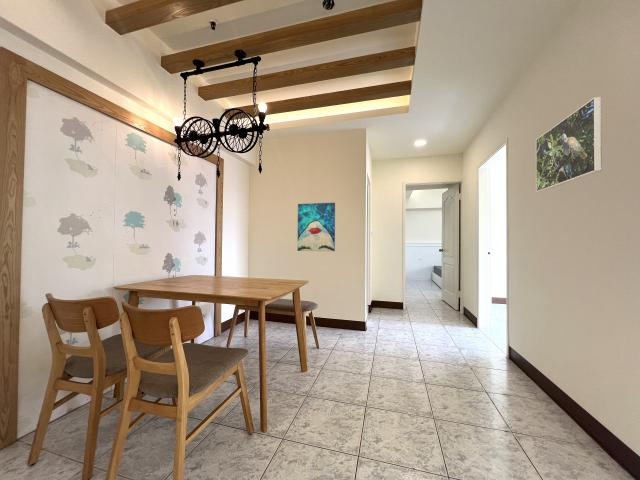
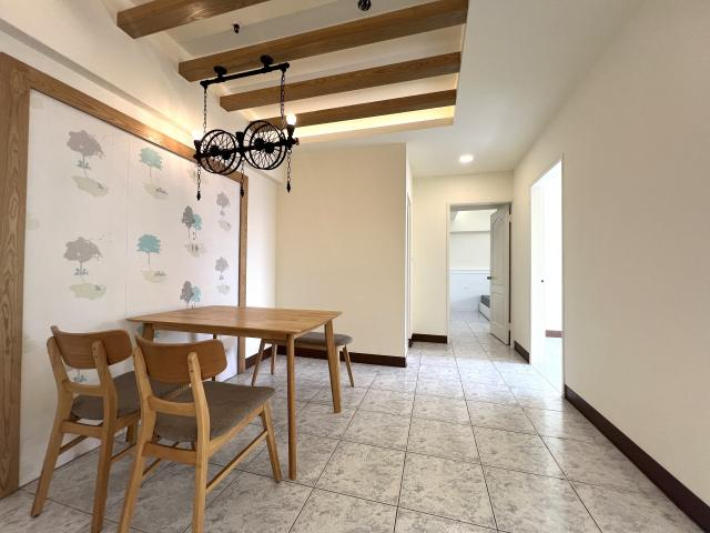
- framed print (563, 152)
- wall art (316, 227)
